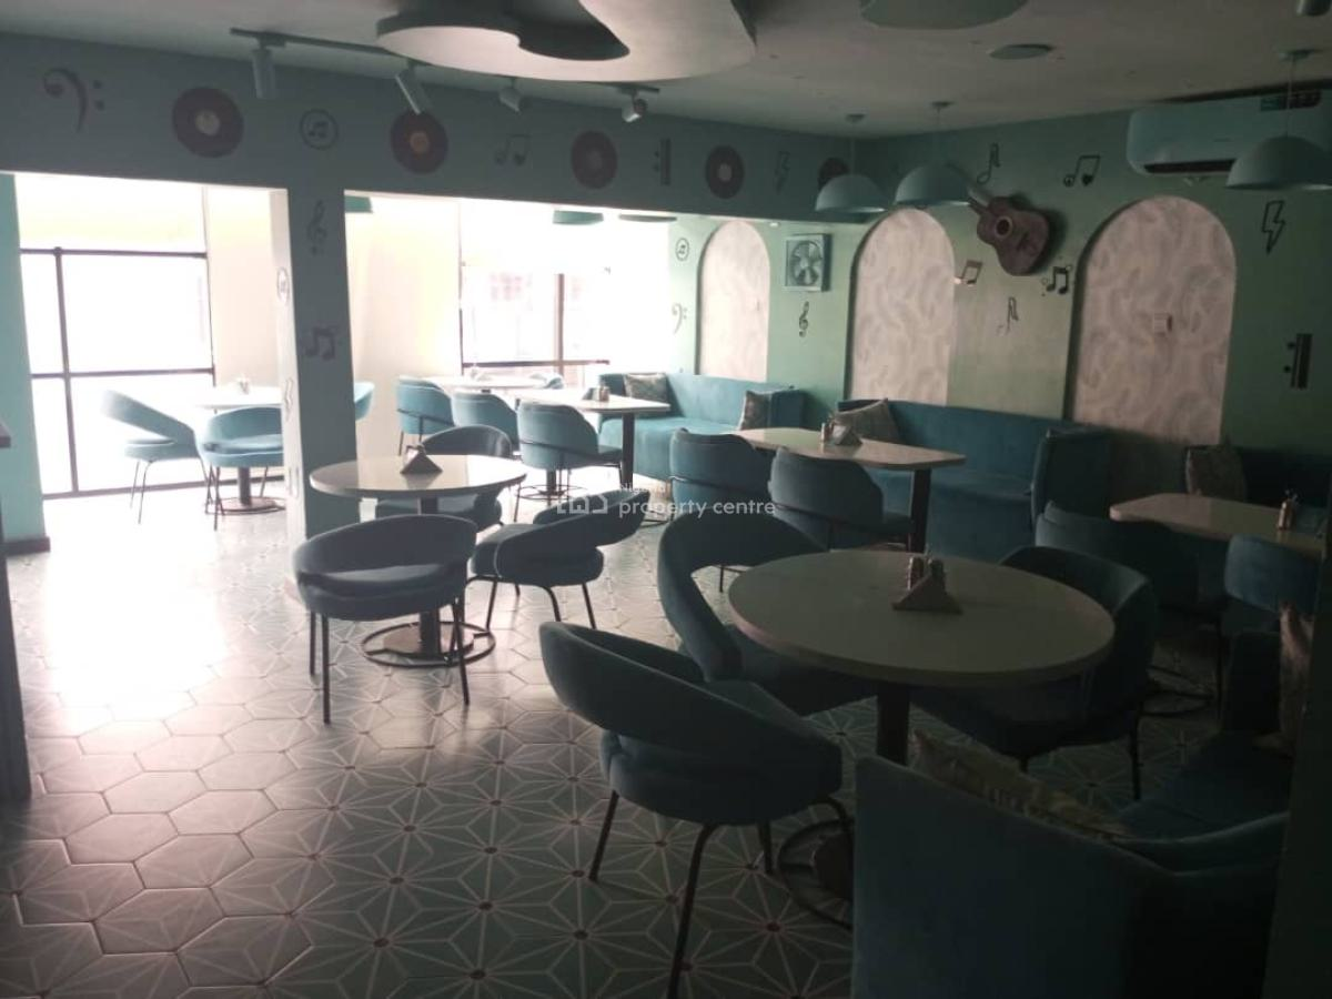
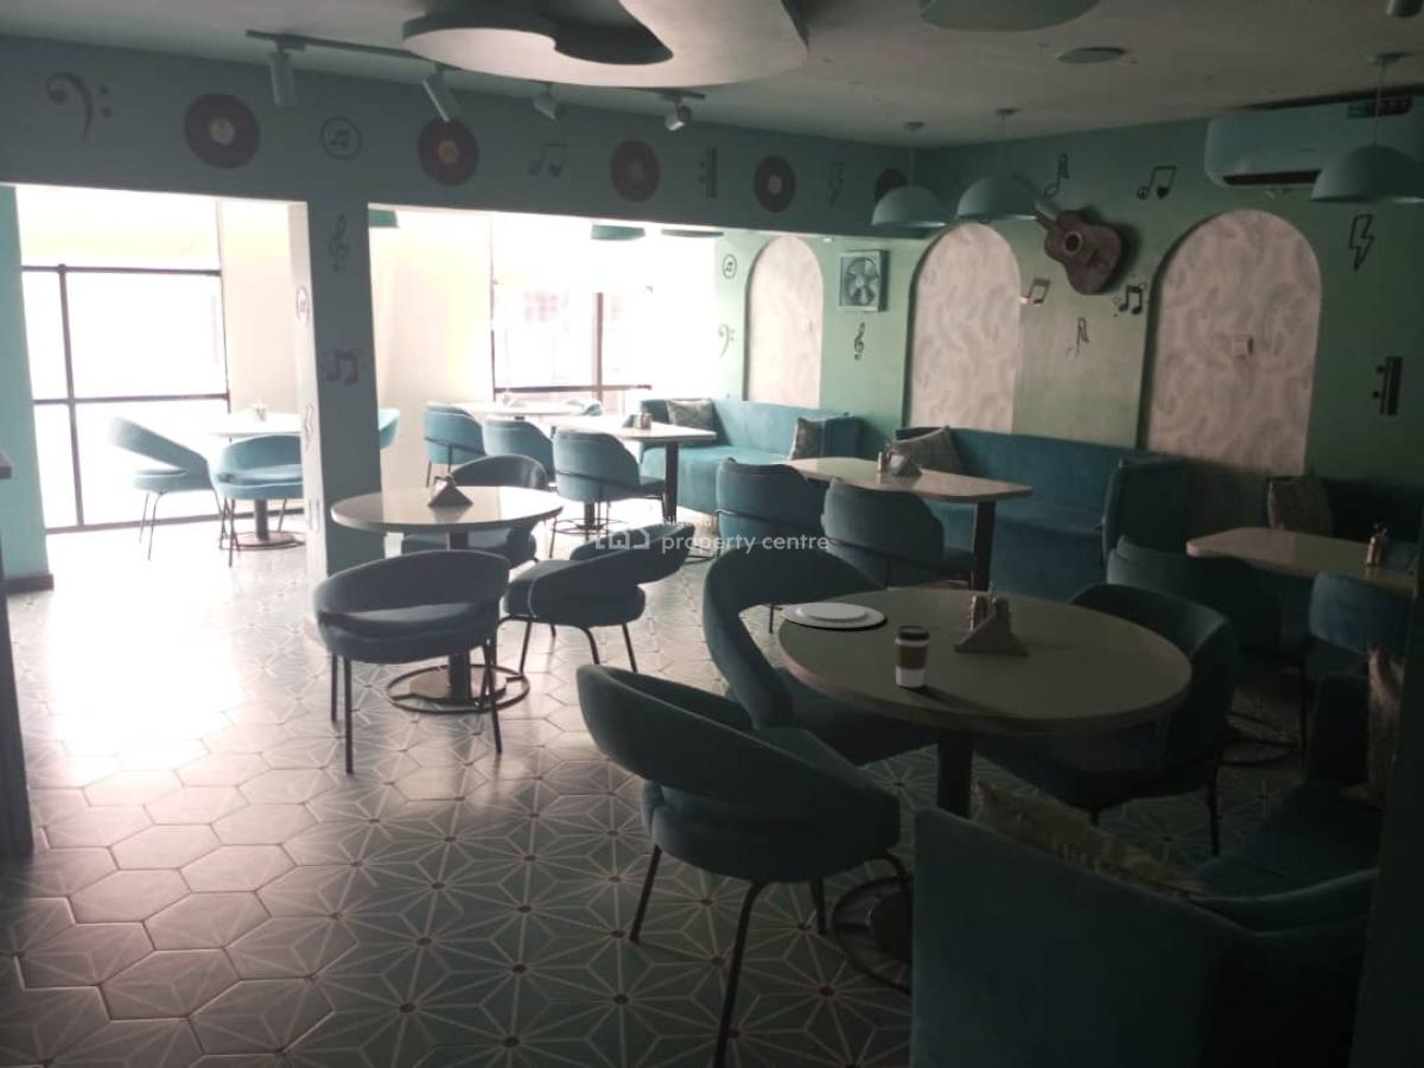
+ coffee cup (910, 656)
+ chinaware (832, 612)
